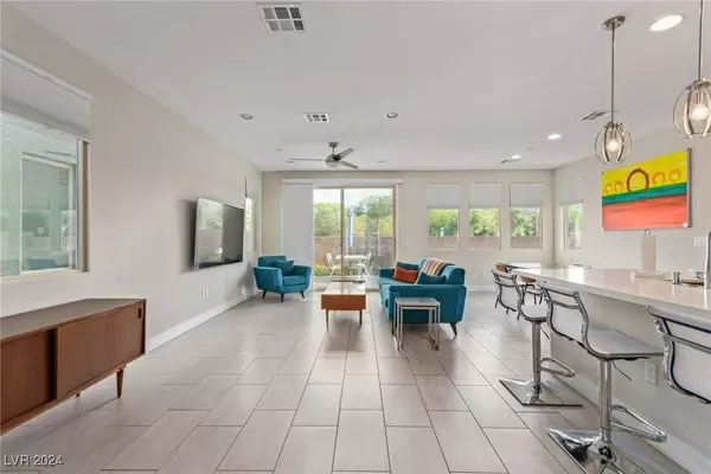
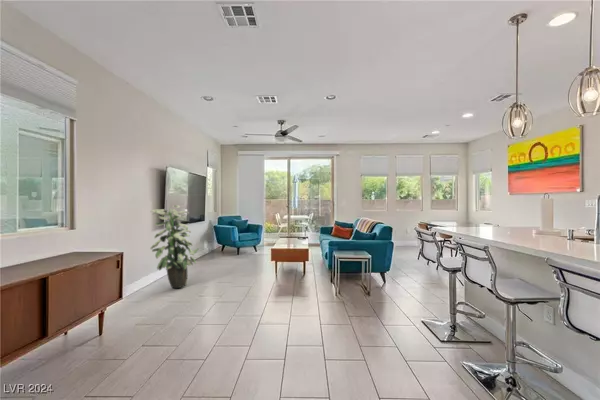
+ indoor plant (173, 246)
